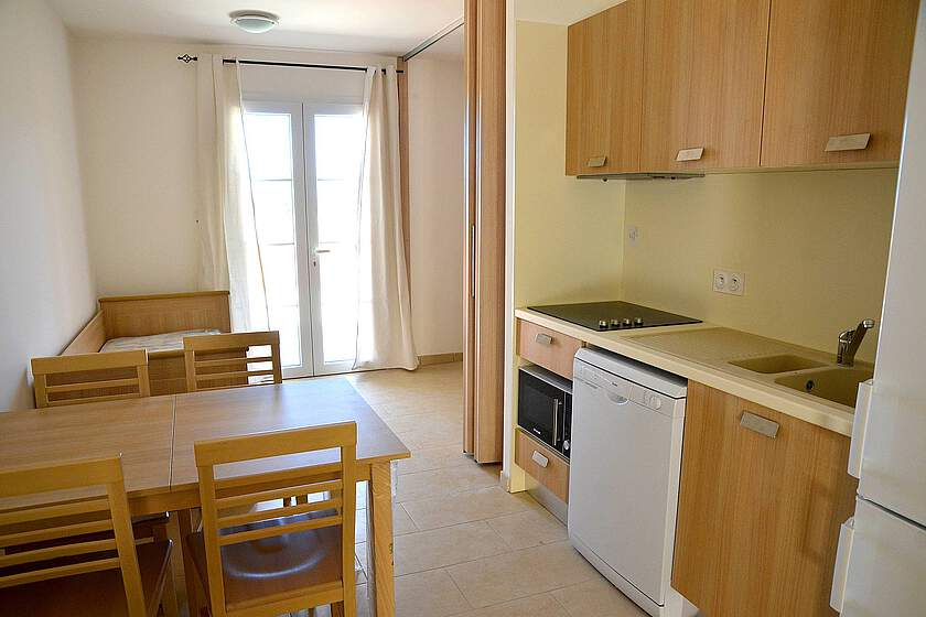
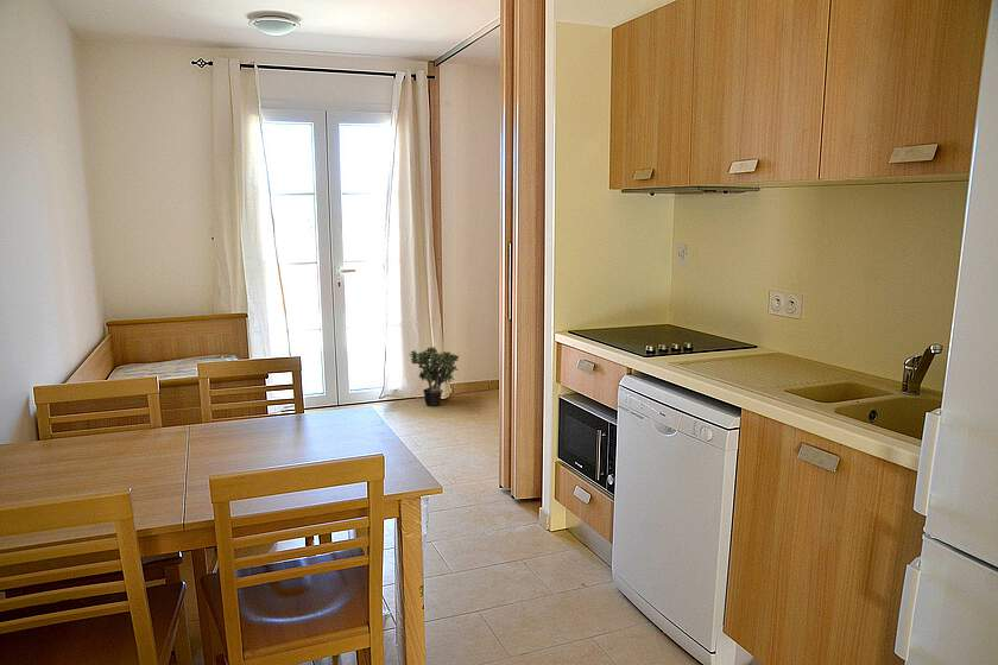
+ potted plant (435, 375)
